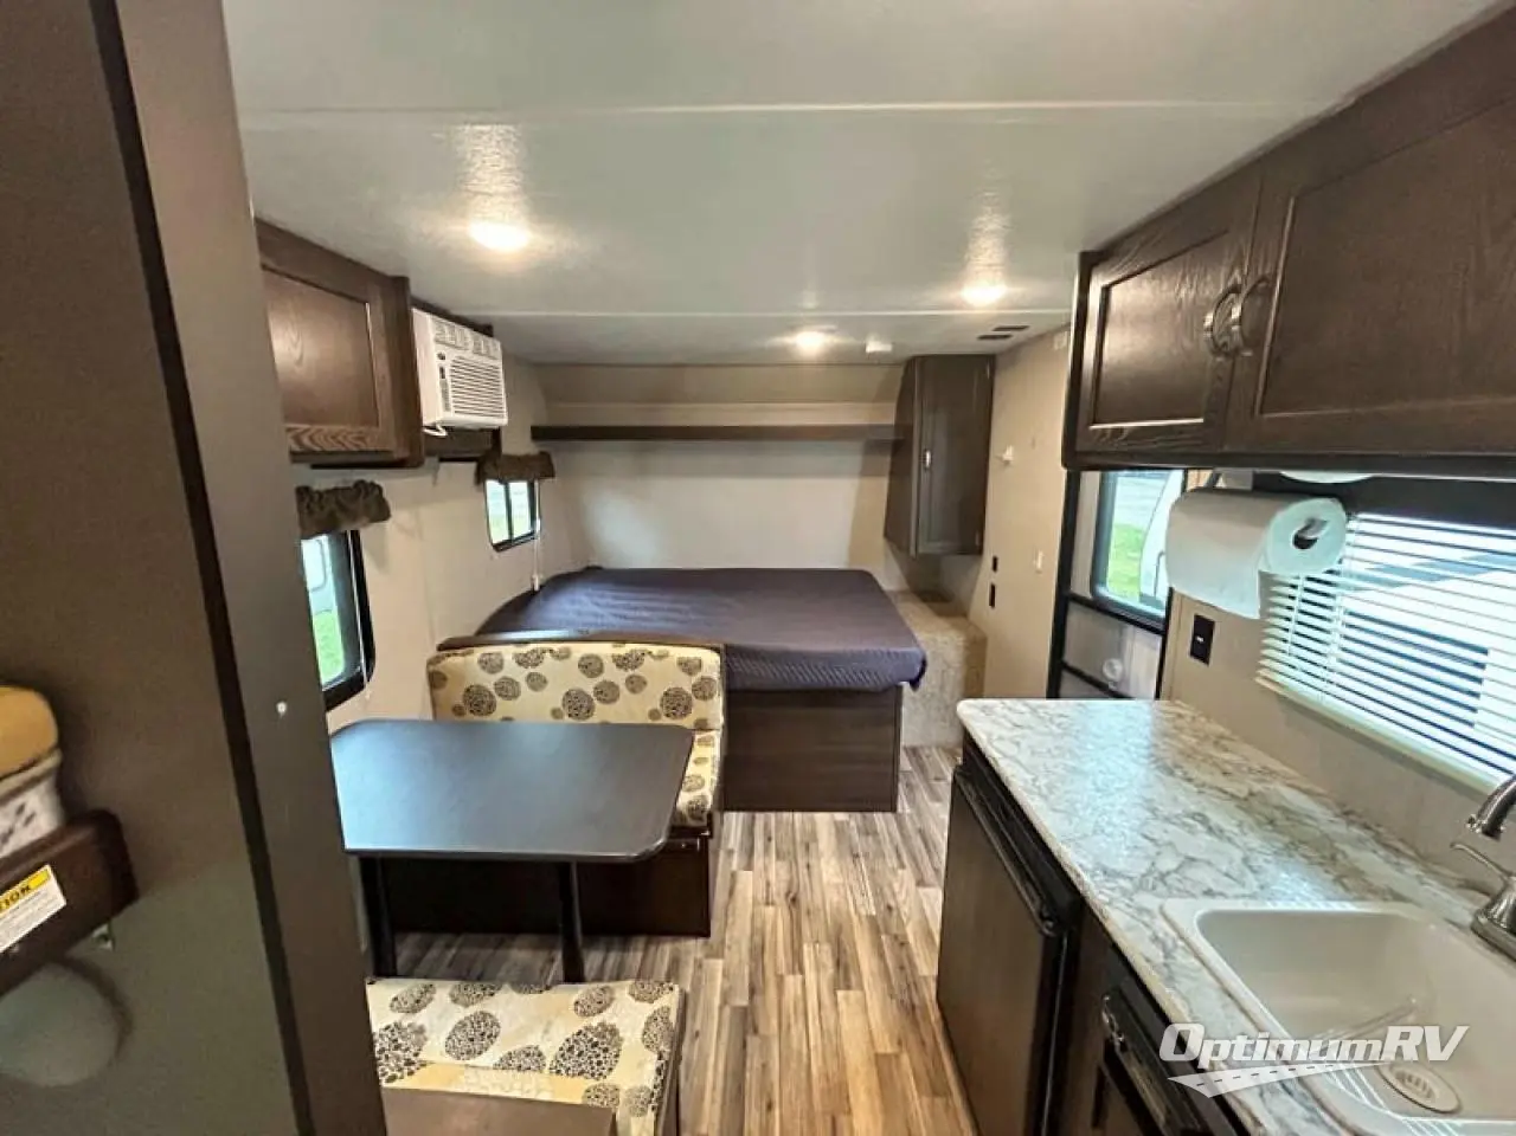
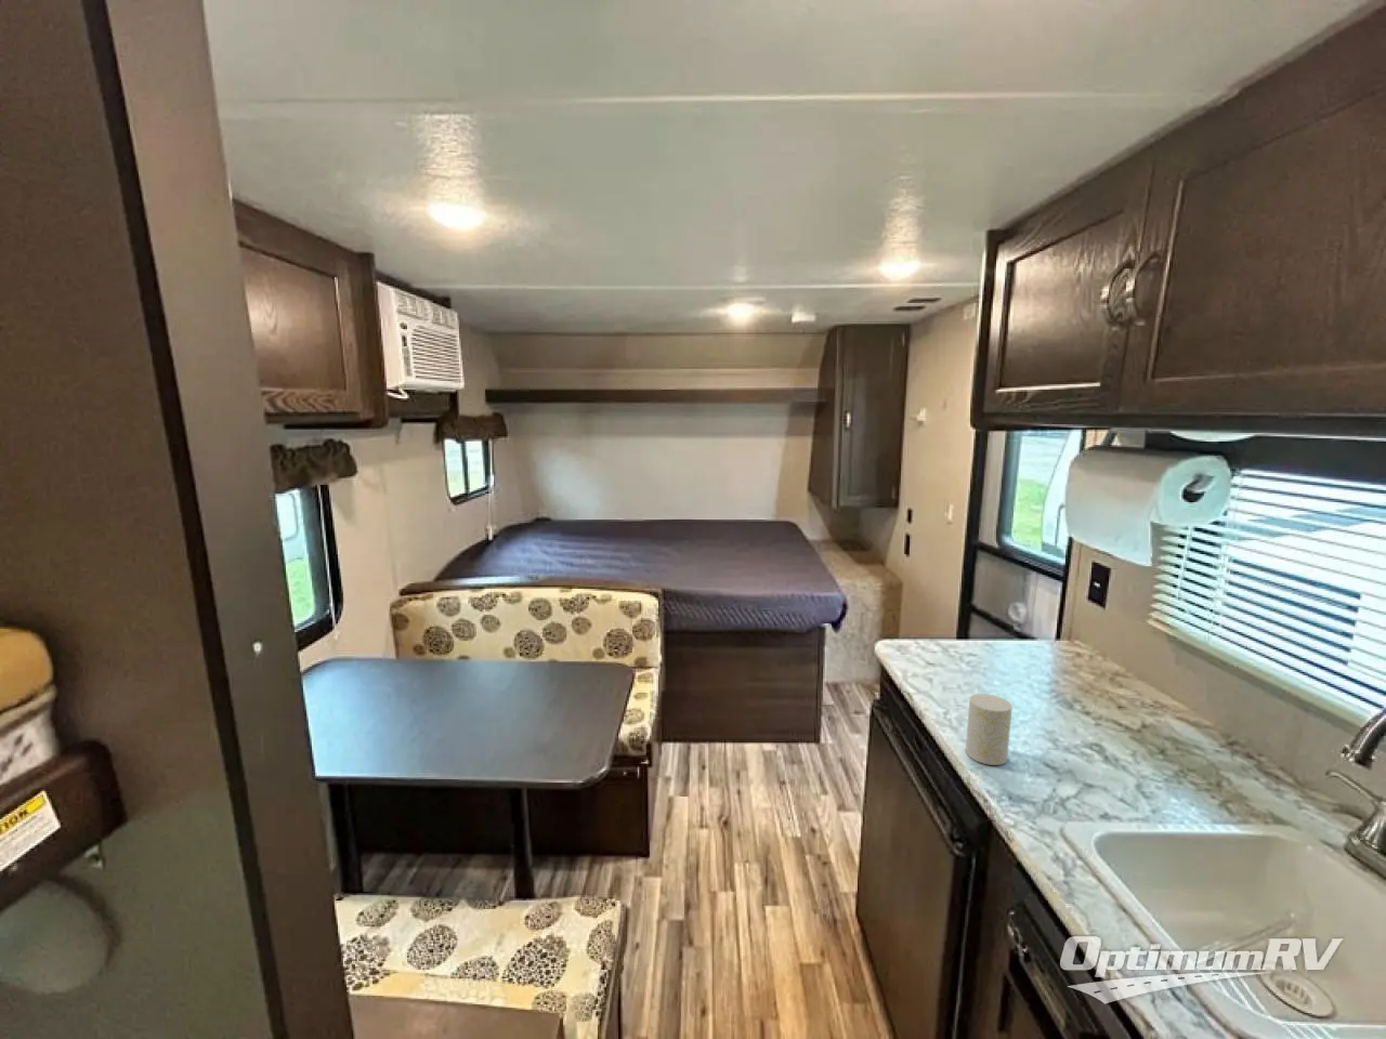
+ cup (988, 728)
